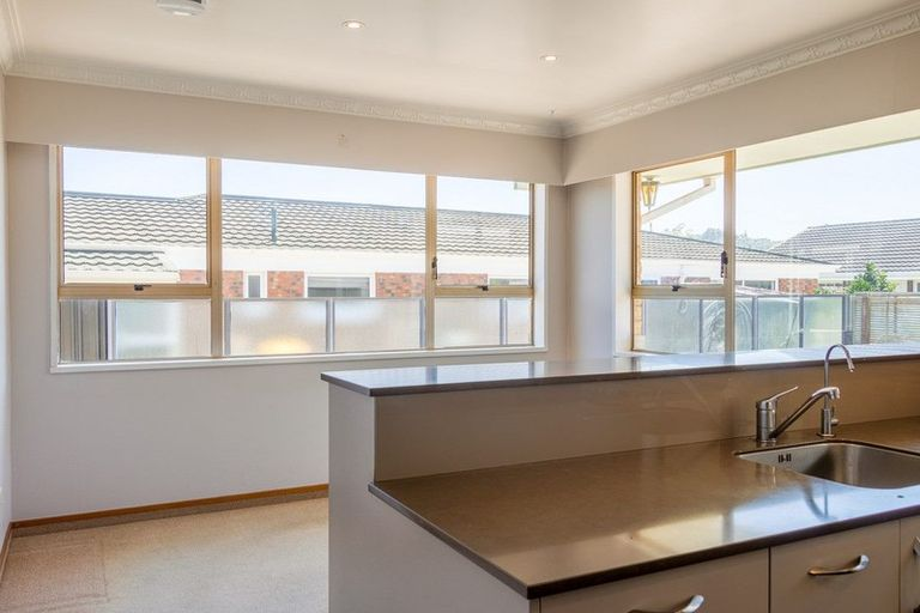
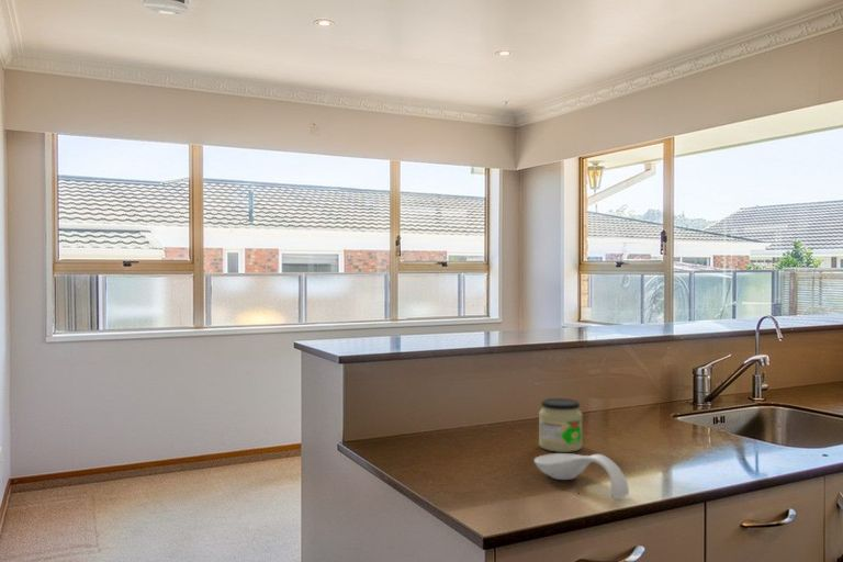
+ spoon rest (580, 467)
+ jar (560, 424)
